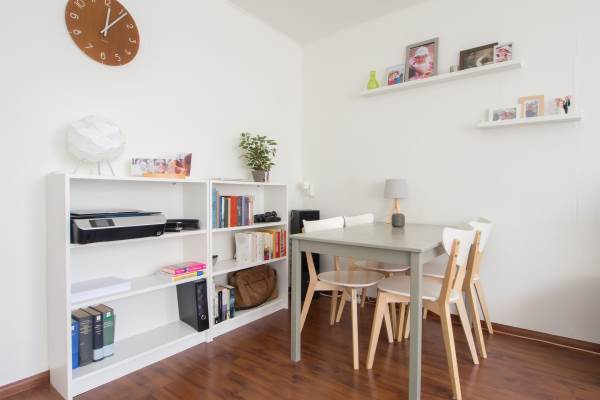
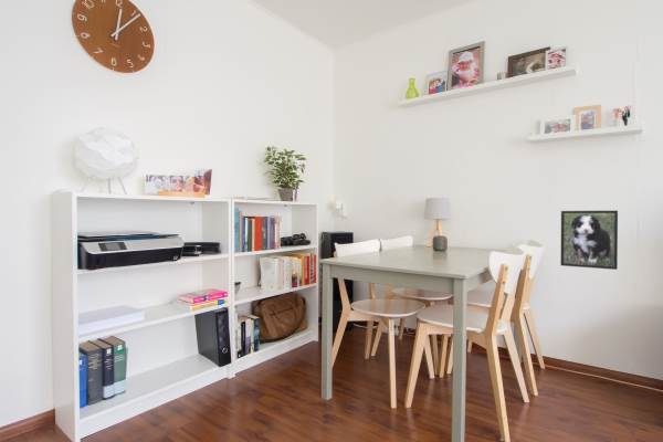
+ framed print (588, 239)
